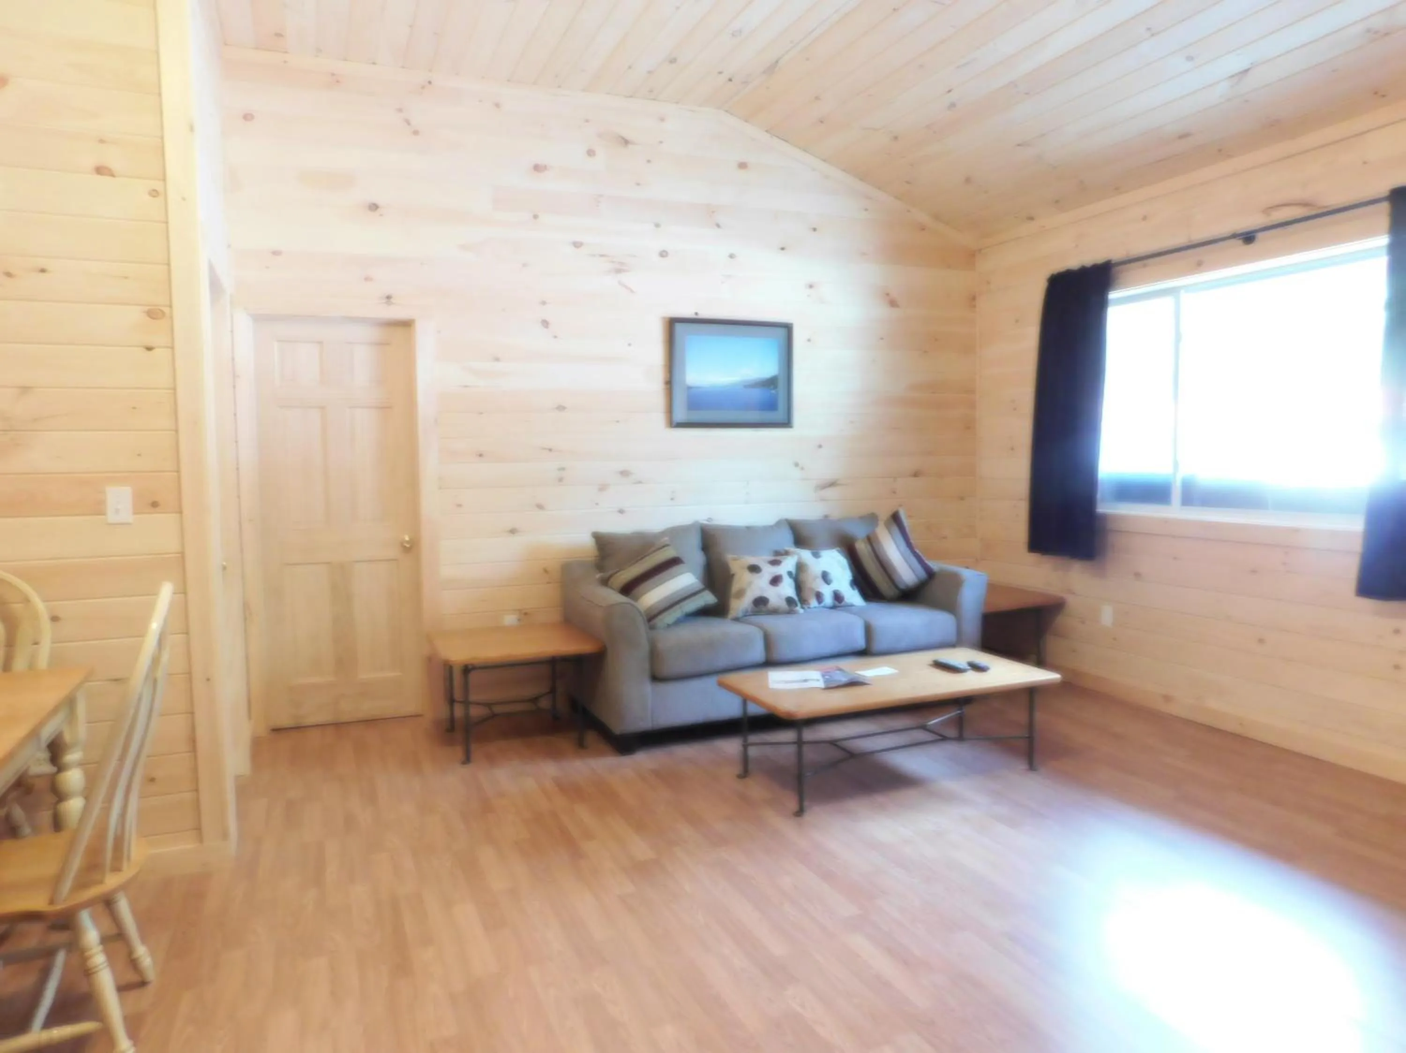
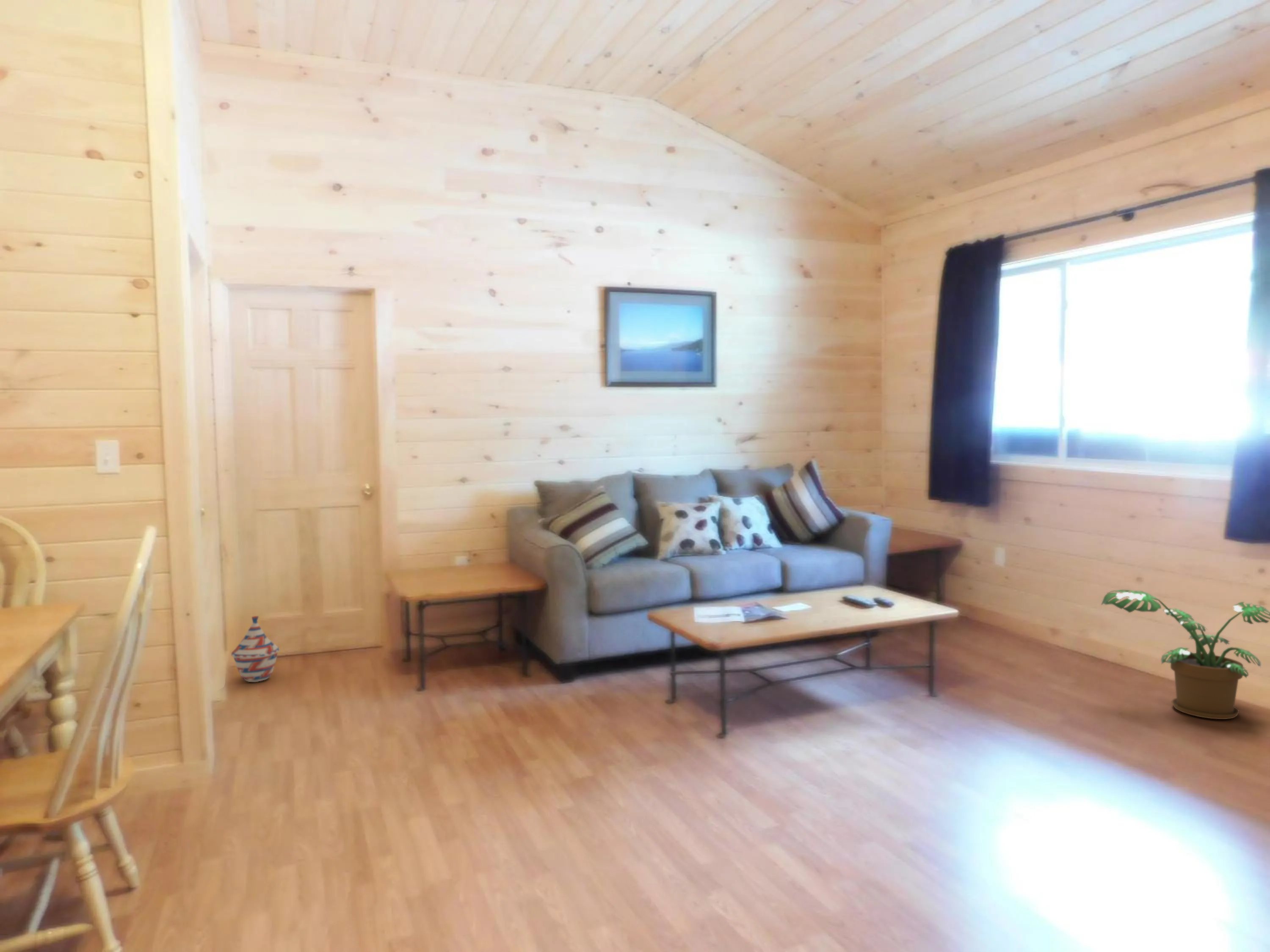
+ potted plant (1189, 651)
+ woven basket (255, 648)
